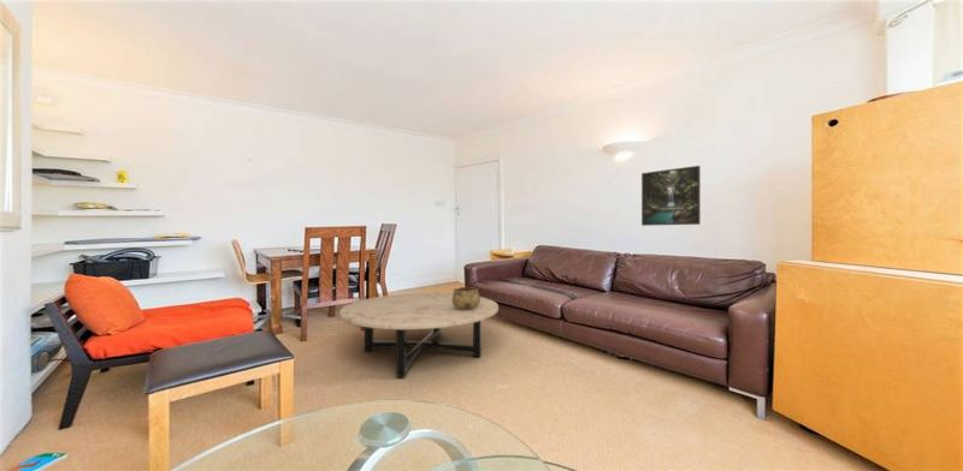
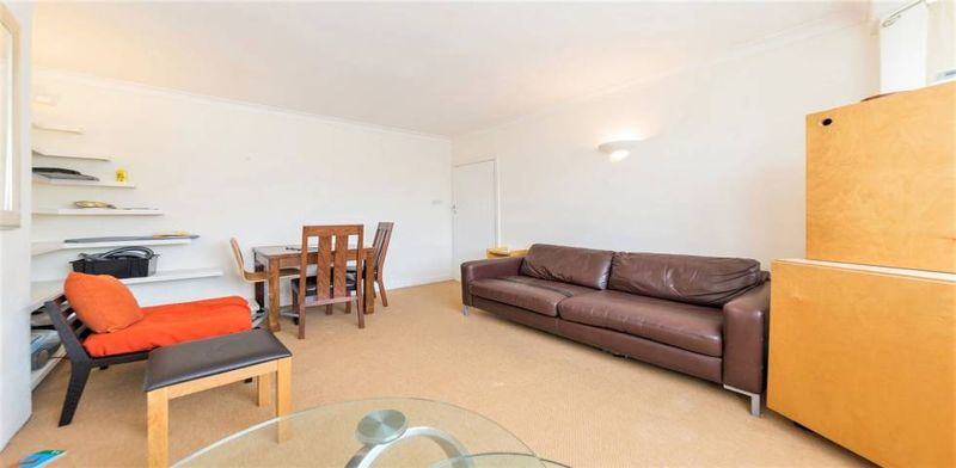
- coffee table (421, 328)
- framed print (668, 197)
- decorative bowl (466, 298)
